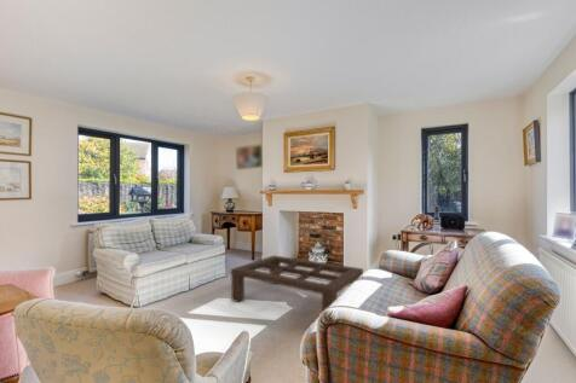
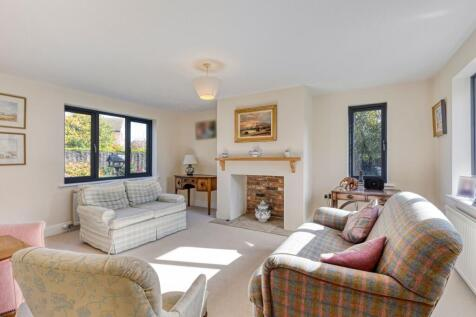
- coffee table (296, 284)
